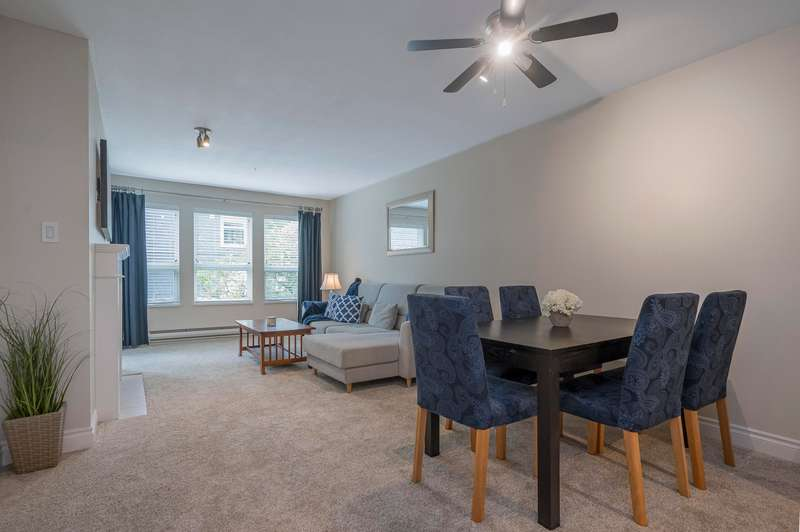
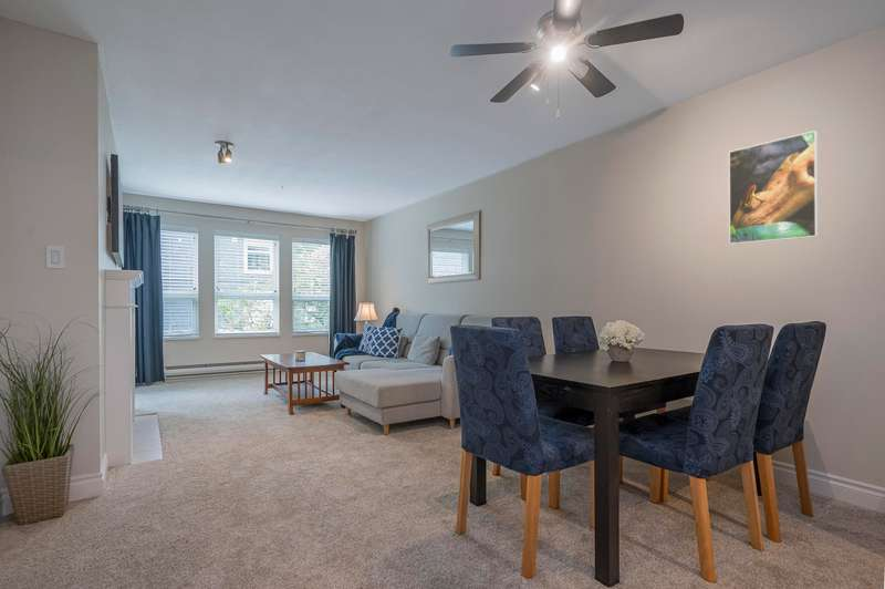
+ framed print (770, 190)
